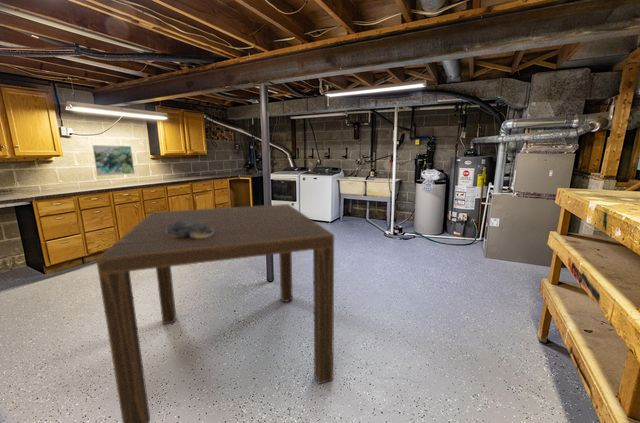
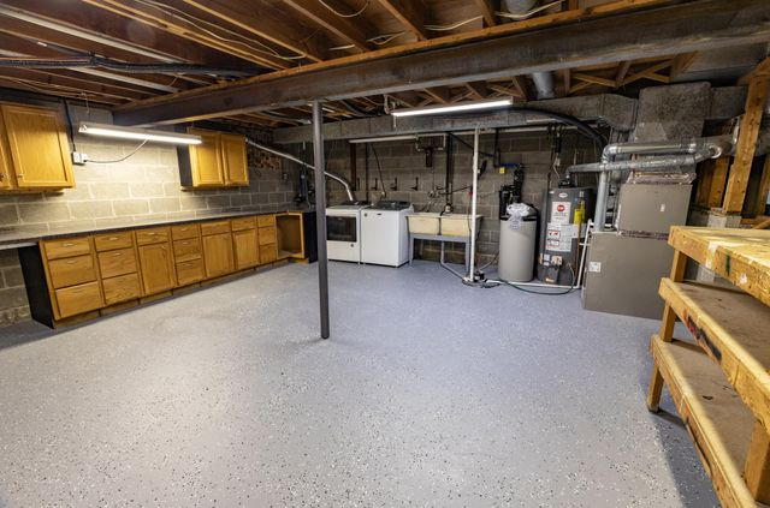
- dining table (230, 259)
- decorative bowl (189, 226)
- wall art (114, 160)
